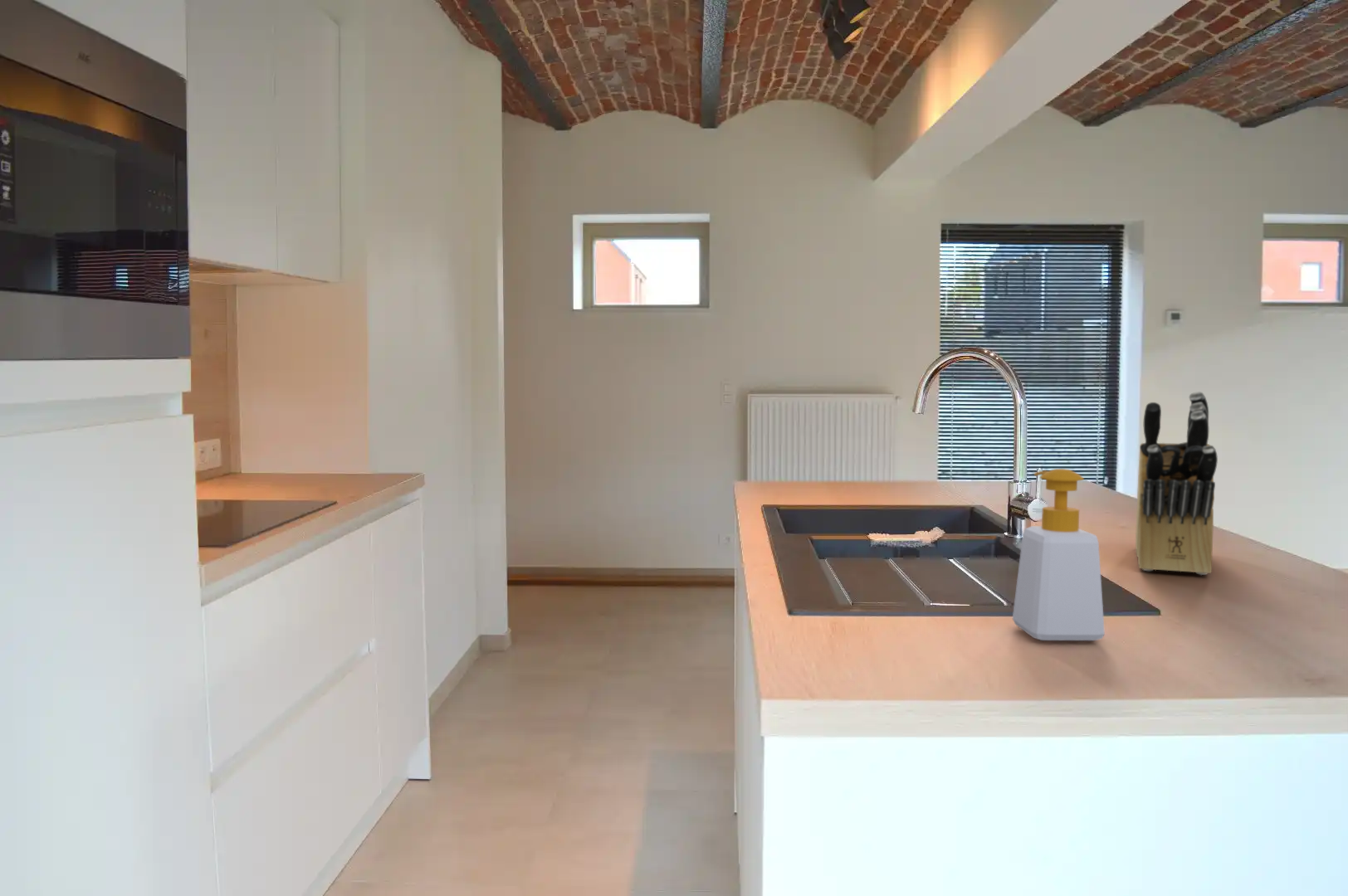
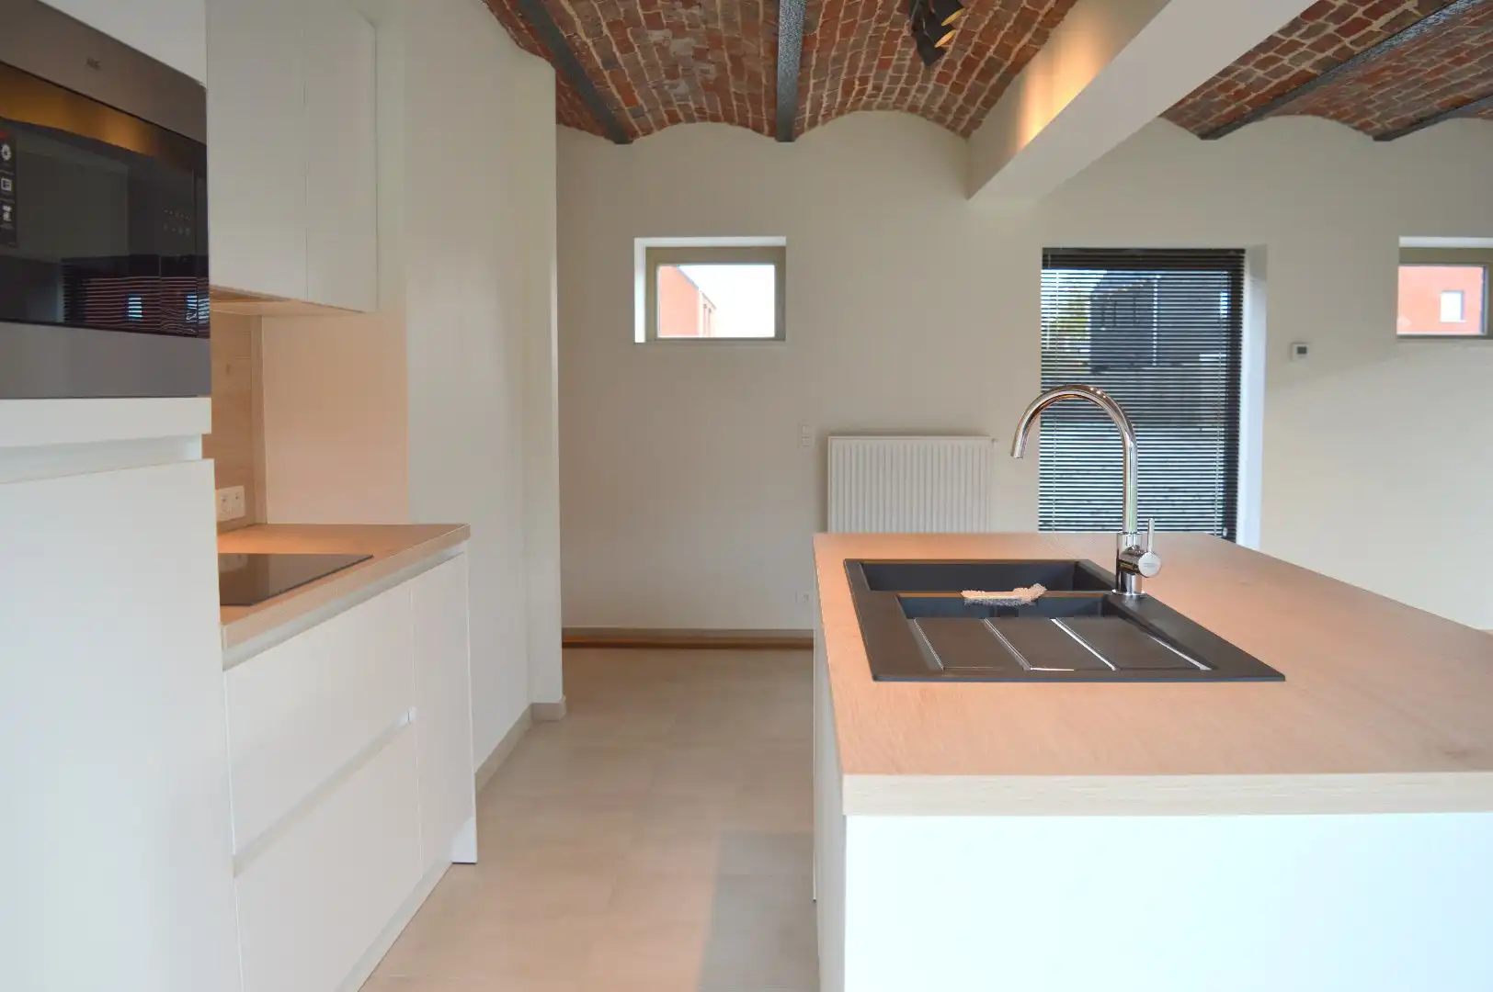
- soap bottle (1053, 548)
- knife block (1174, 479)
